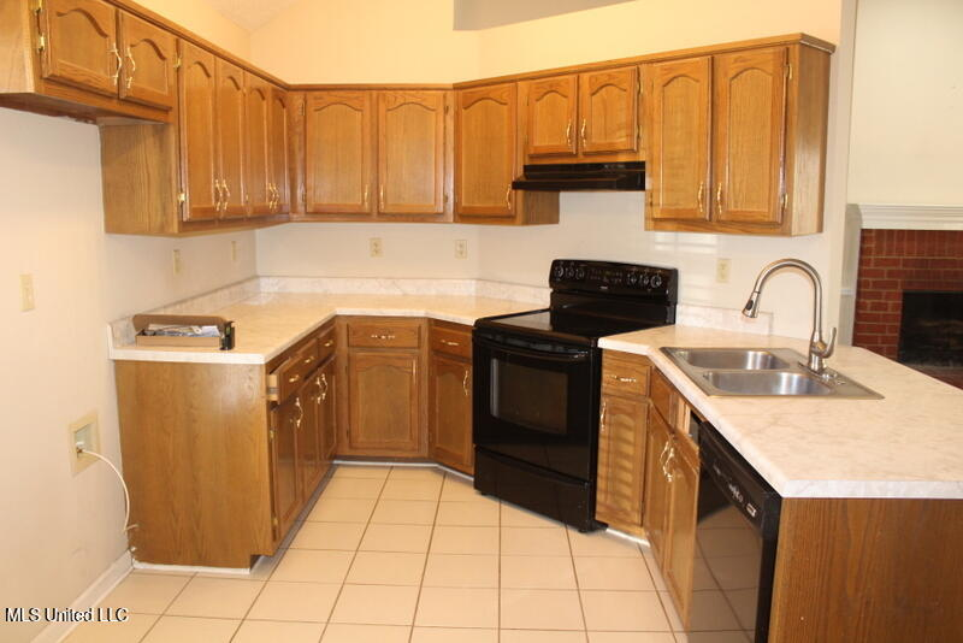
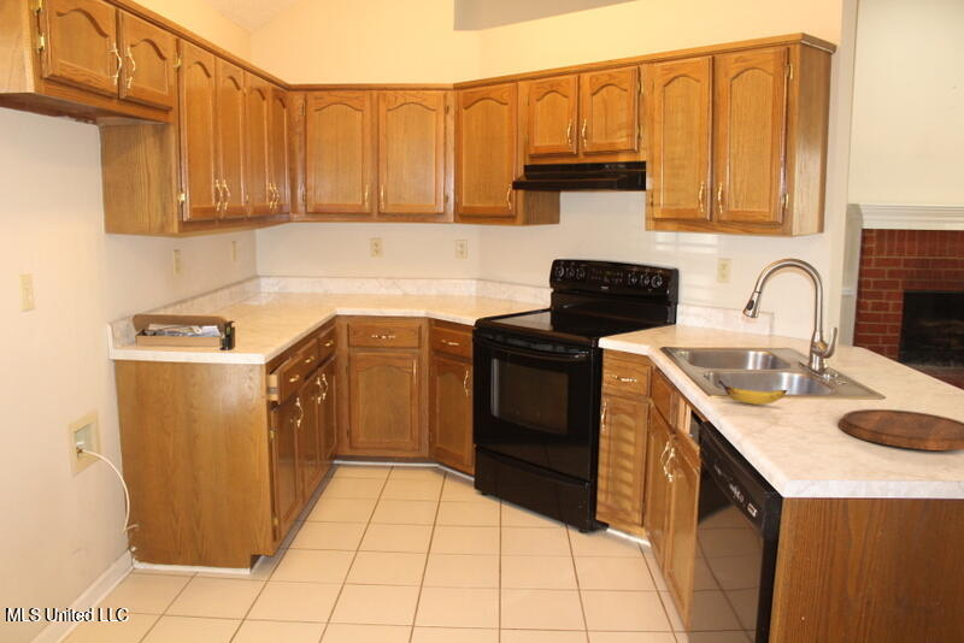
+ banana (751, 393)
+ cutting board (906, 427)
